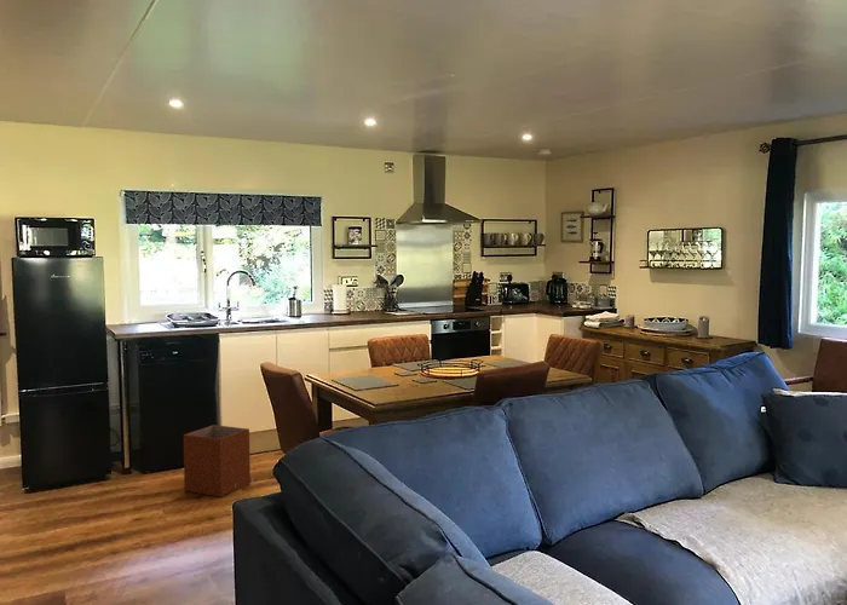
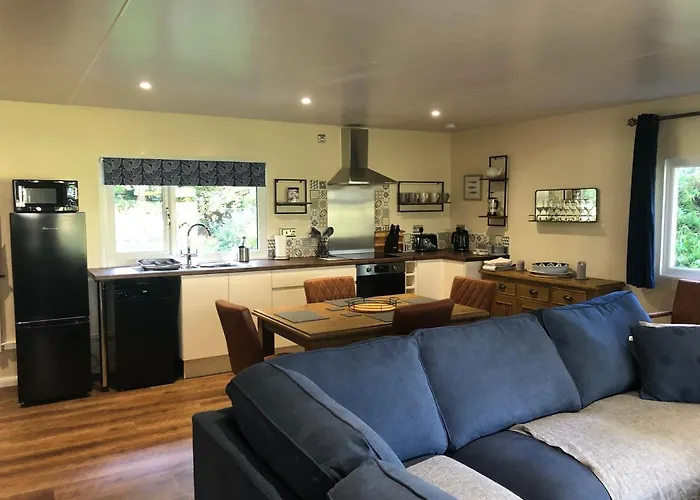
- waste basket (219, 459)
